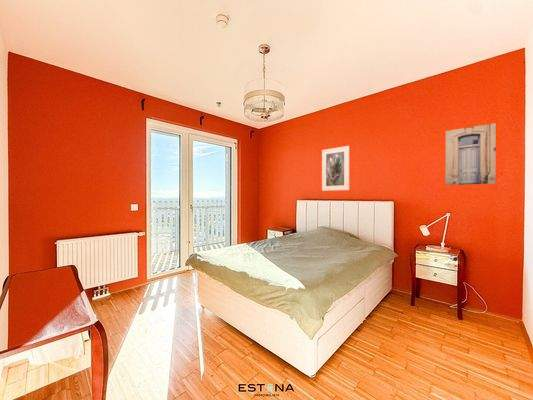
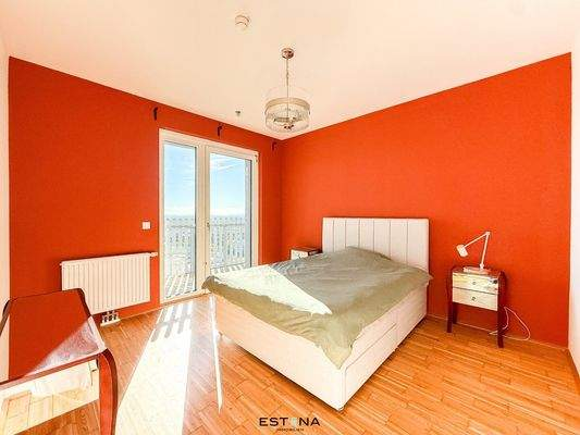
- wall art (469, 156)
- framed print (335, 169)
